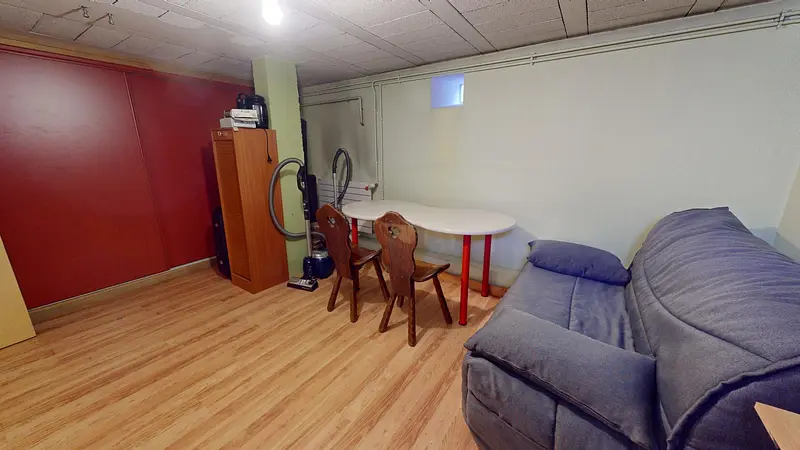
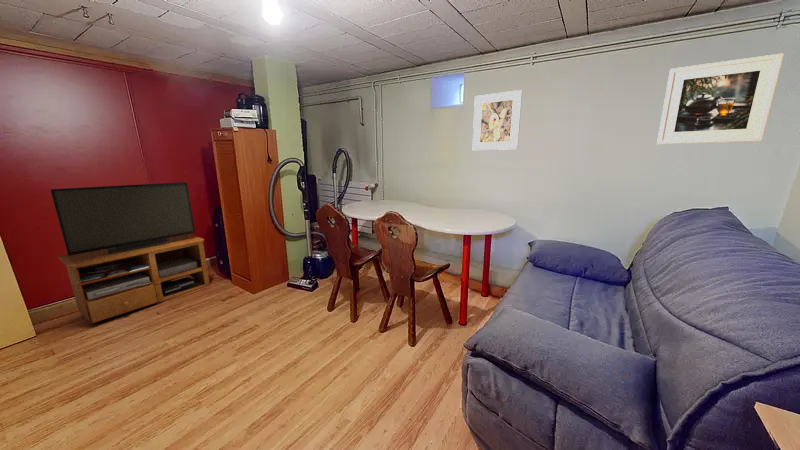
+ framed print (495, 122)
+ tv stand (138, 243)
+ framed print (713, 103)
